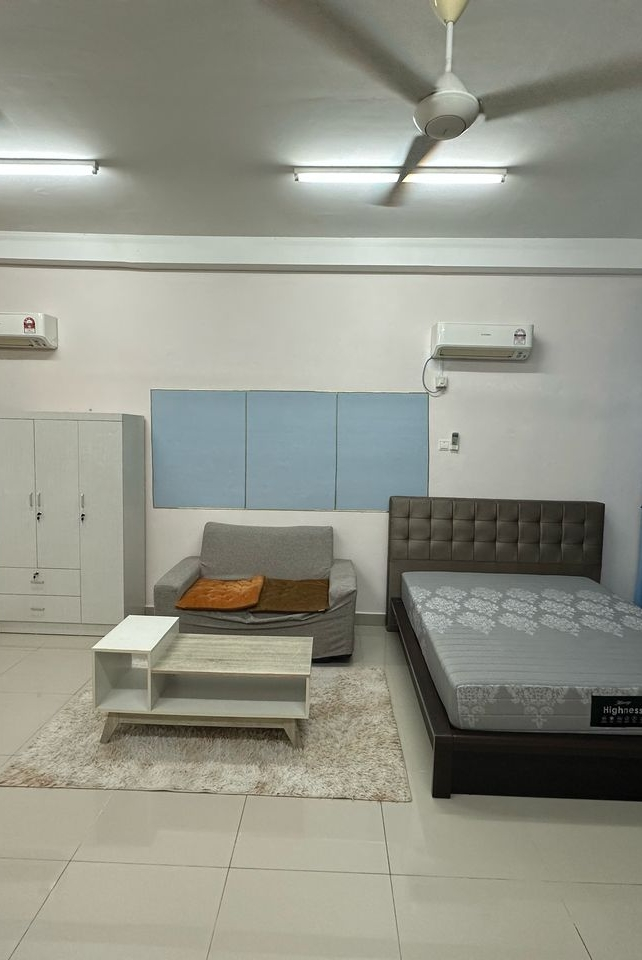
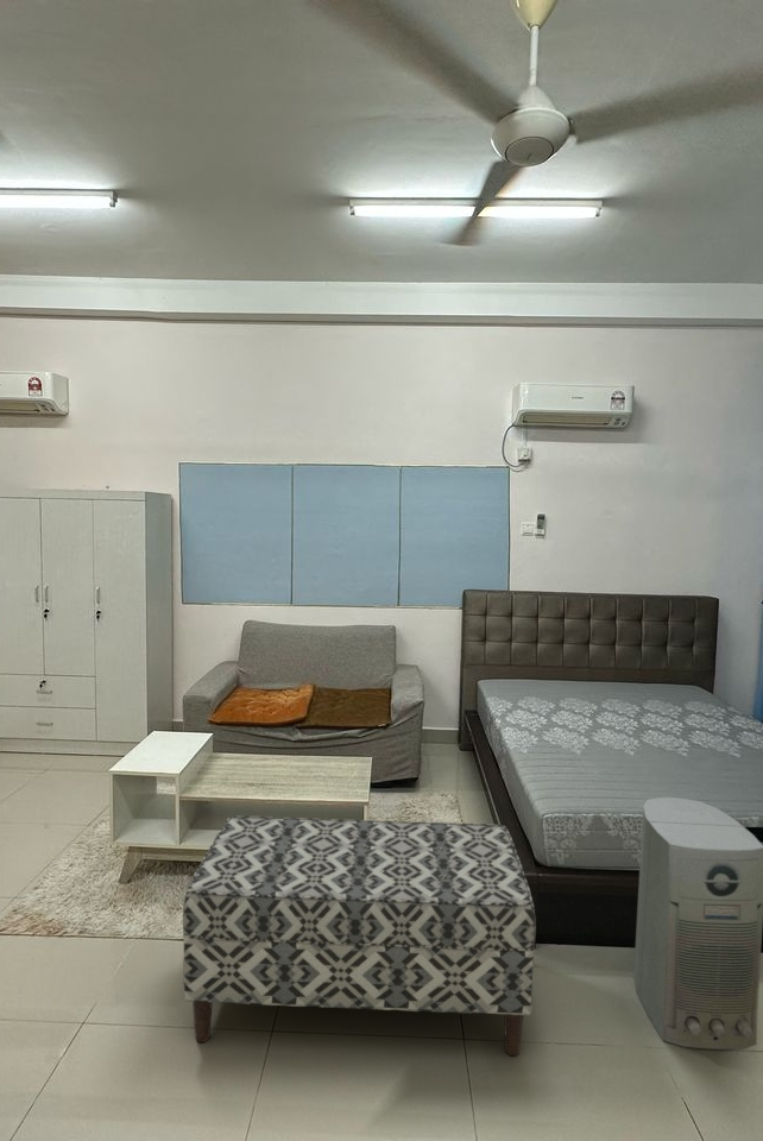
+ bench (361, 925)
+ air purifier (691, 913)
